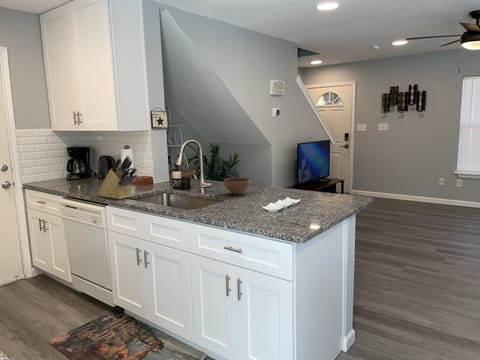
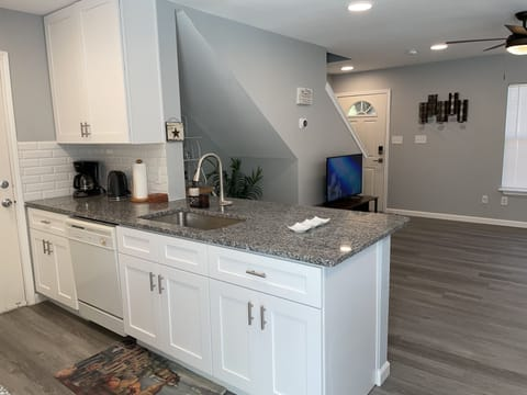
- knife block (116, 176)
- bowl (237, 186)
